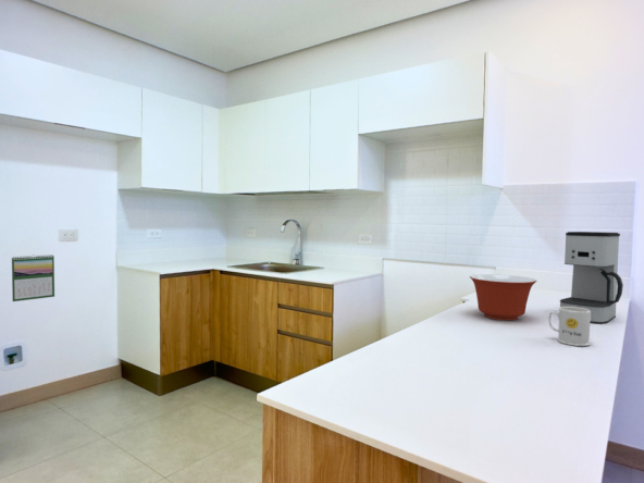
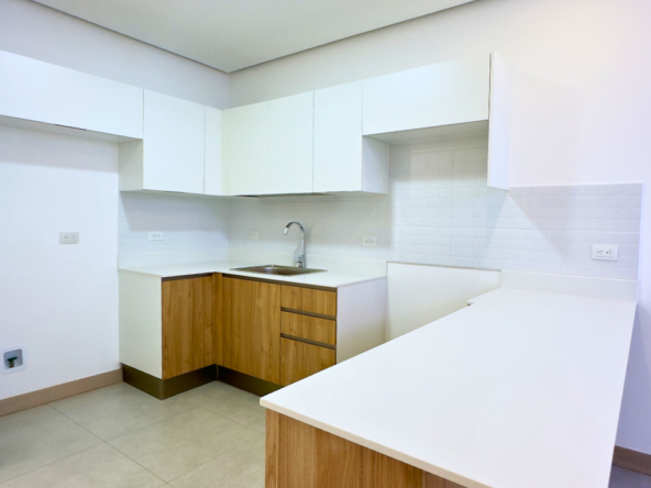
- mixing bowl (501, 297)
- mug (569, 324)
- calendar (34, 276)
- coffee maker (593, 275)
